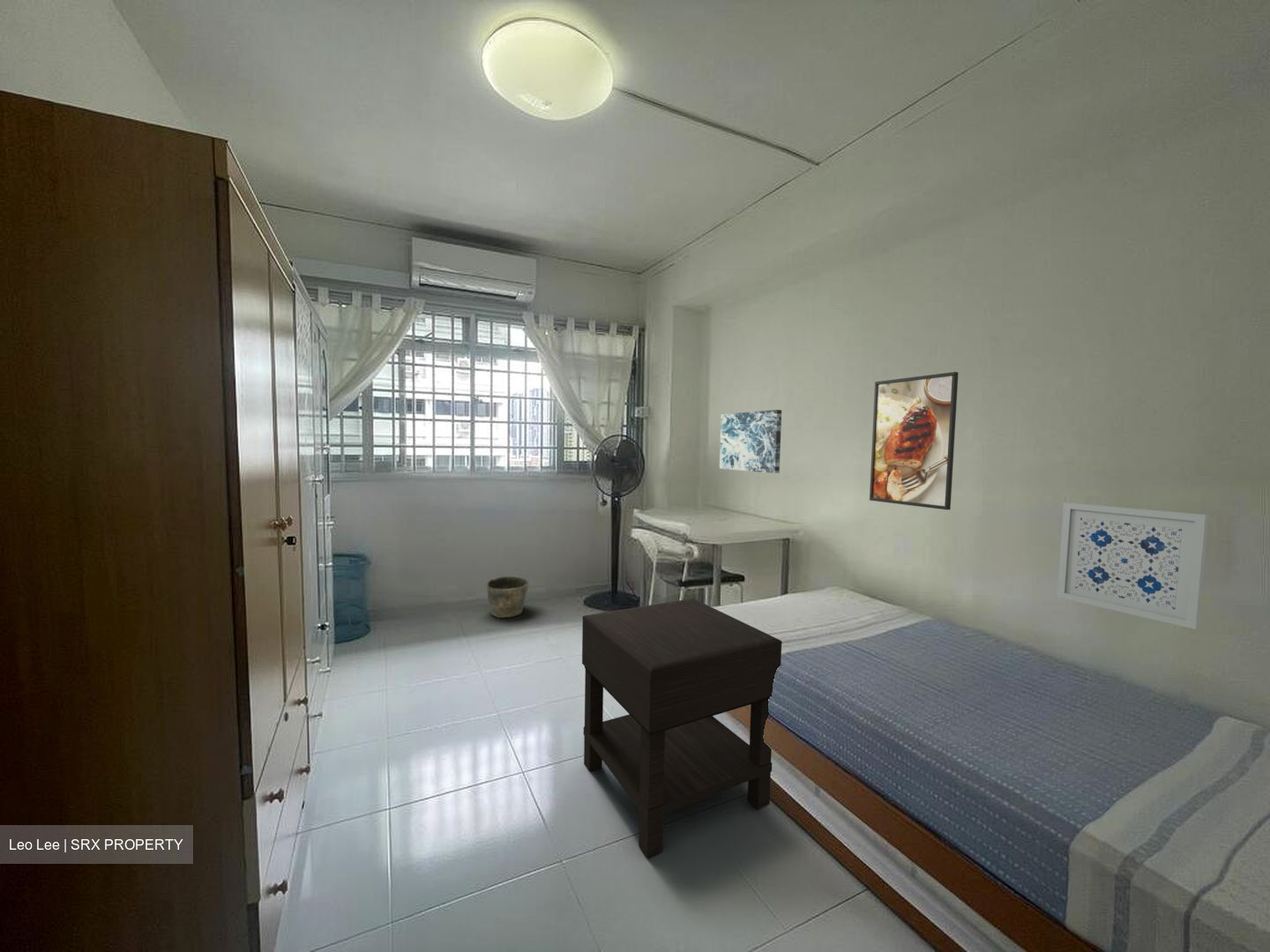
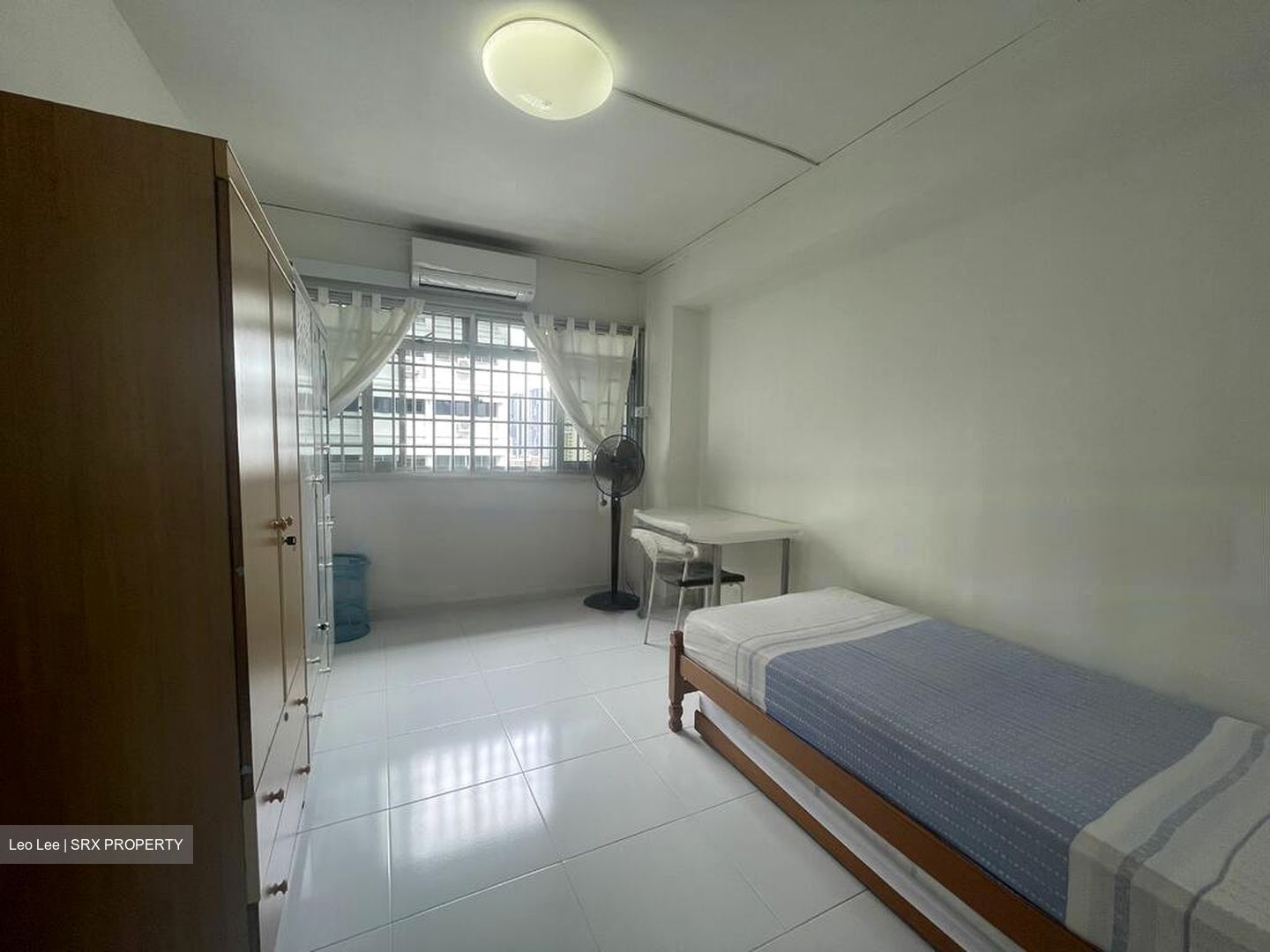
- nightstand (674, 705)
- bucket (507, 596)
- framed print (910, 441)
- wall art (748, 442)
- wall art (1125, 560)
